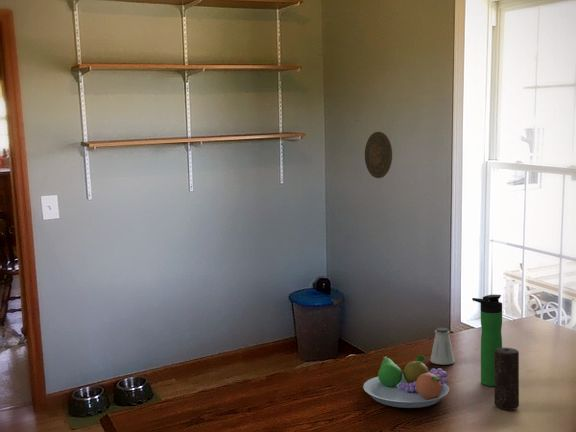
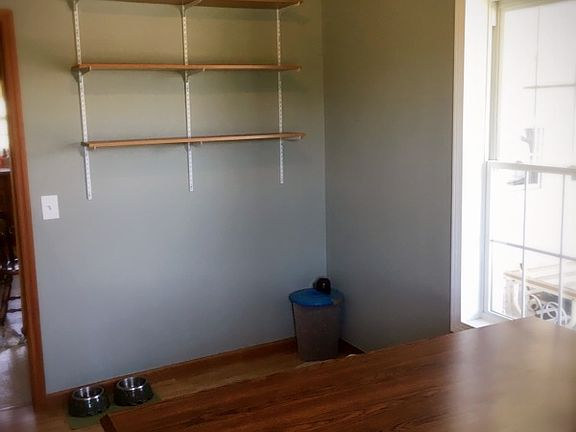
- bottle (488, 340)
- candle (506, 378)
- saltshaker (442, 345)
- fruit bowl (405, 377)
- decorative plate (376, 155)
